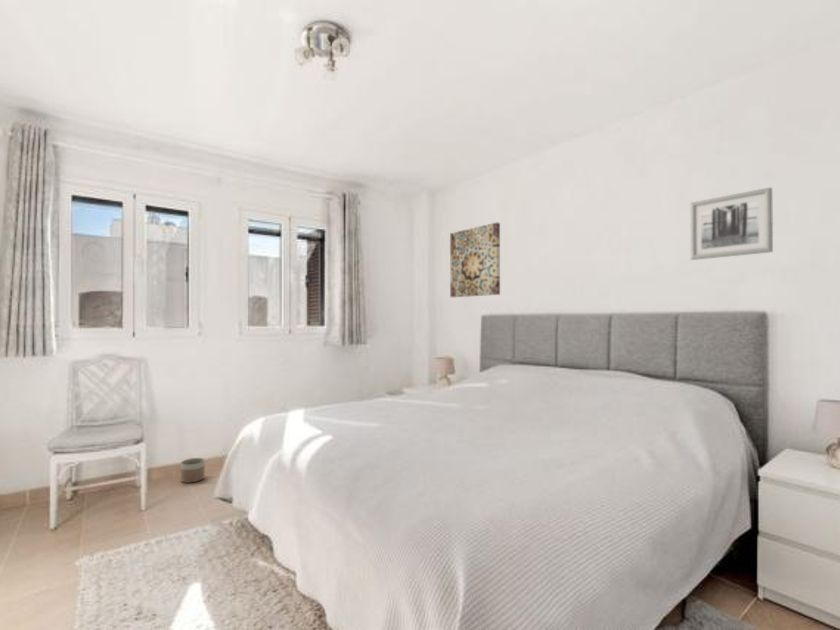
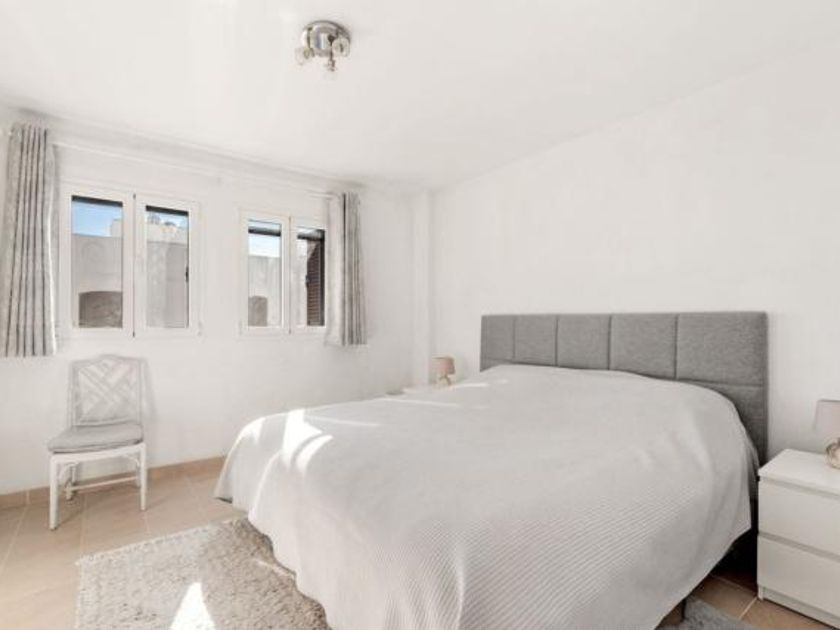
- wall art (728, 225)
- wall art (473, 262)
- planter (192, 470)
